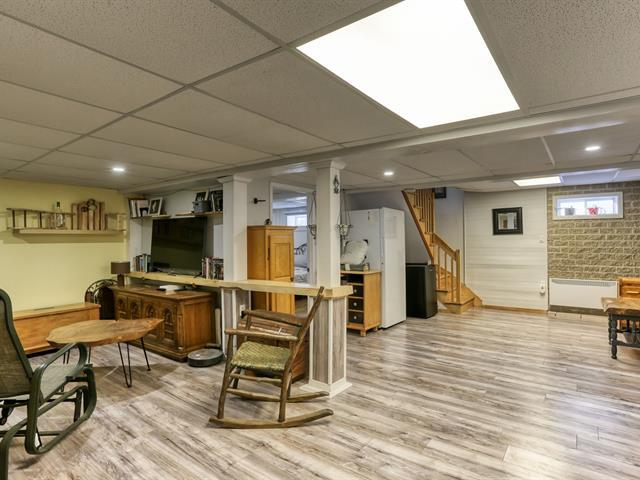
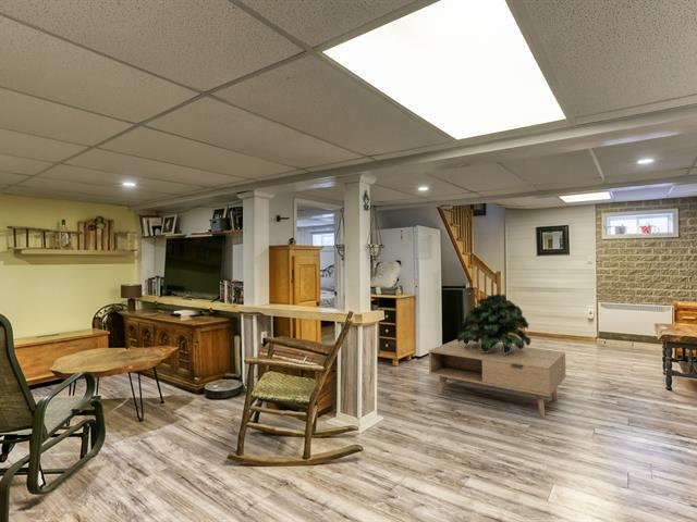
+ coffee table (496, 374)
+ potted plant (492, 321)
